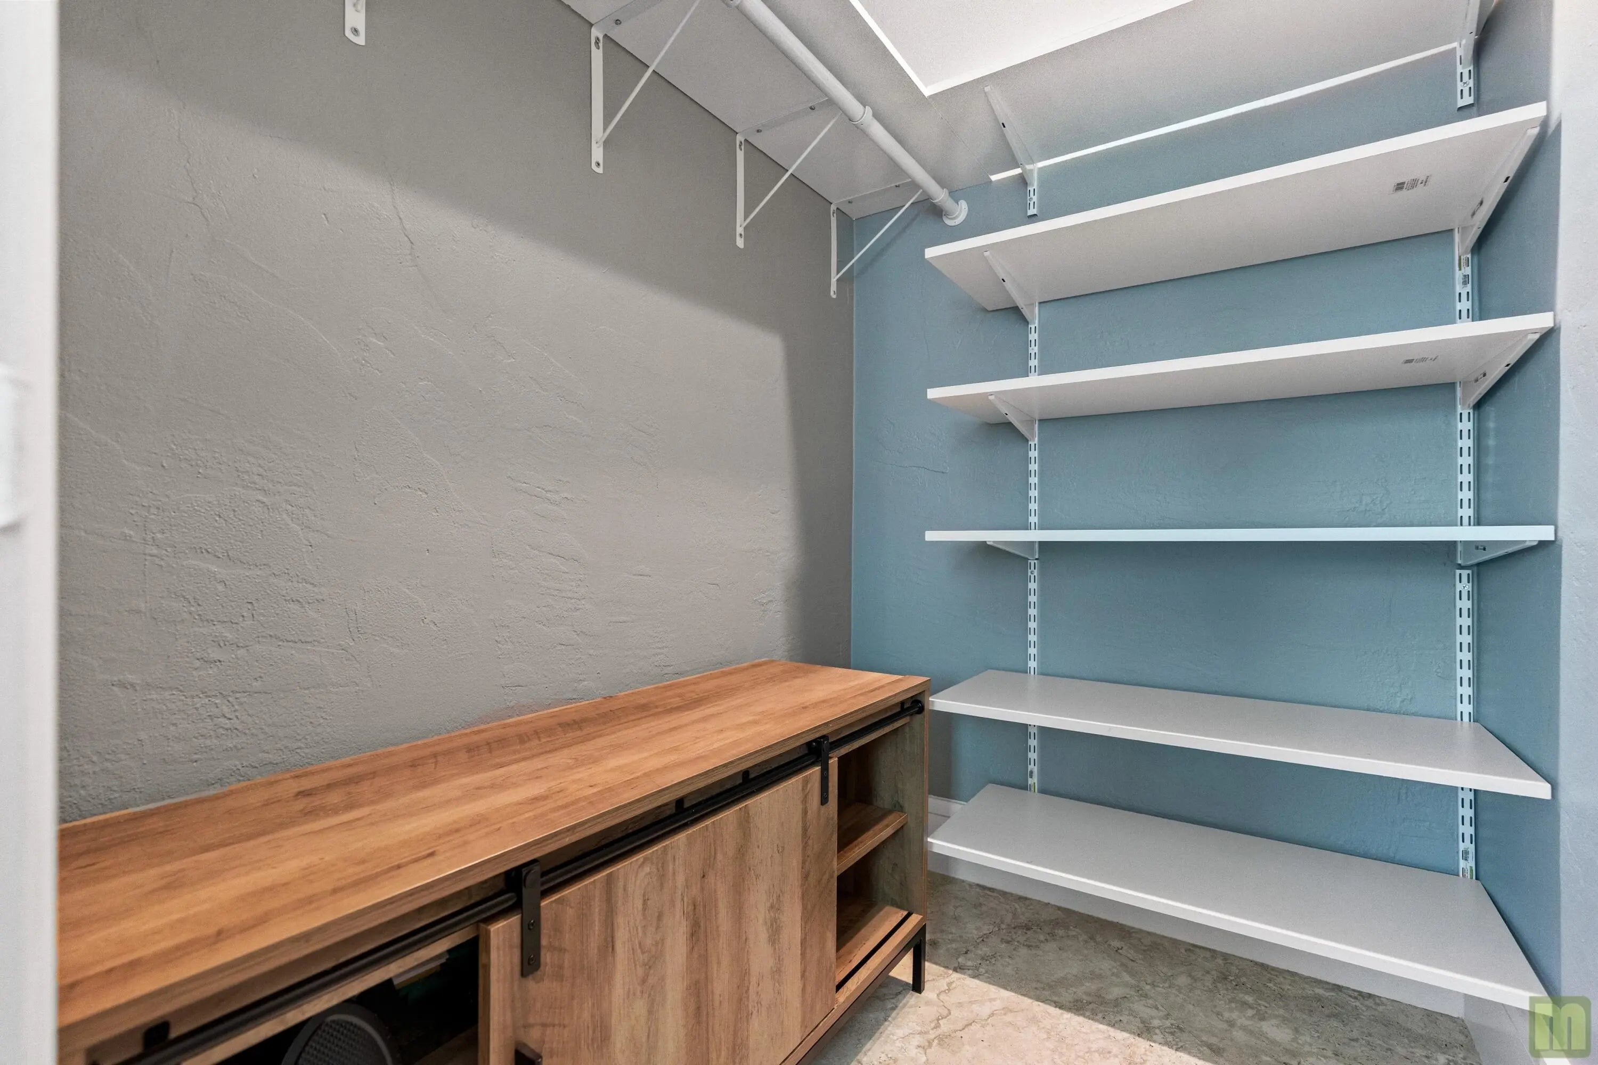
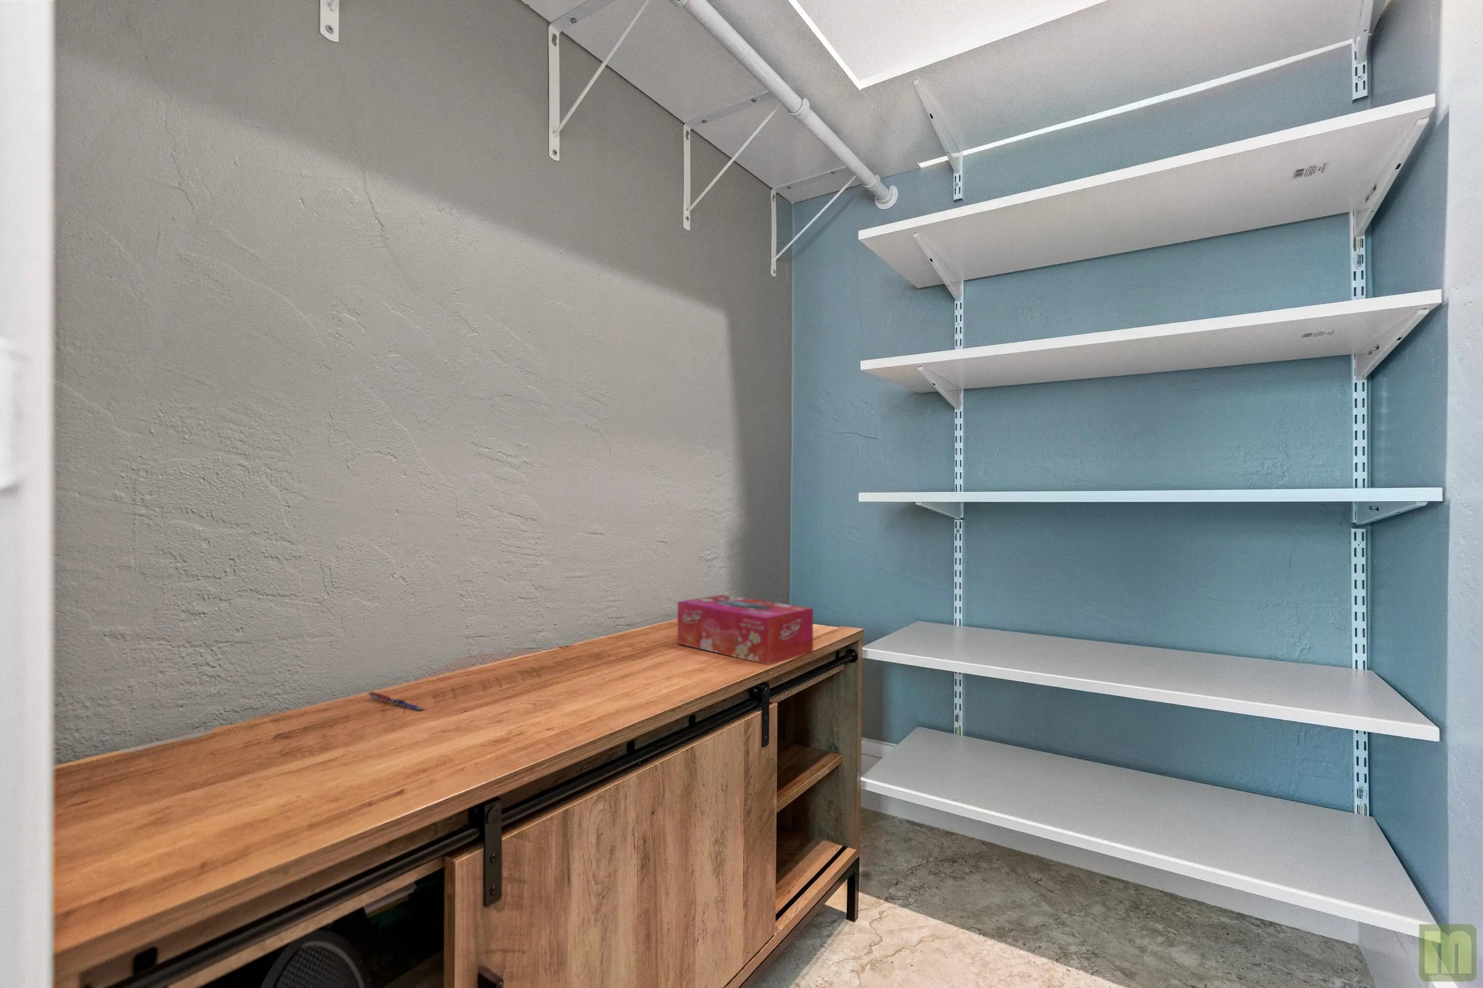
+ tissue box (743, 626)
+ pen (395, 700)
